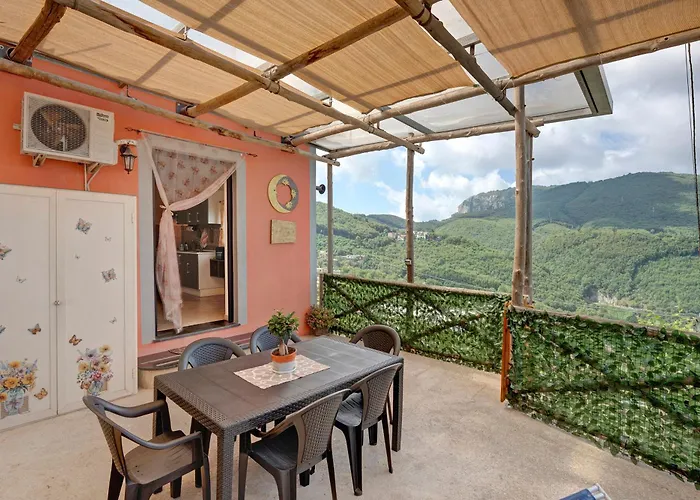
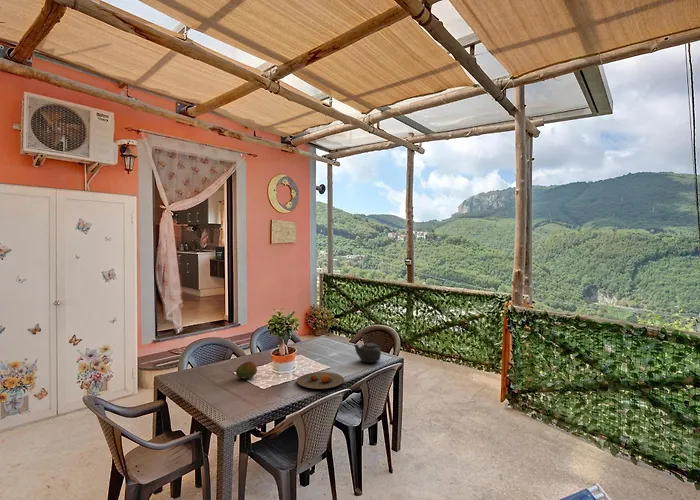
+ teapot (367, 352)
+ fruit (246, 370)
+ plate (320, 377)
